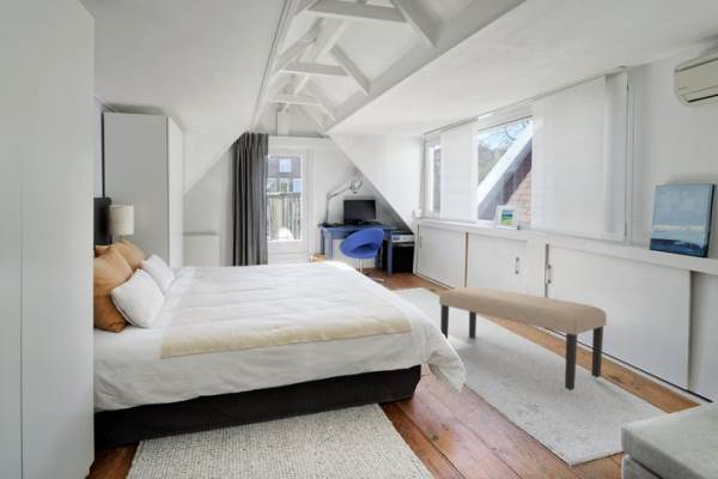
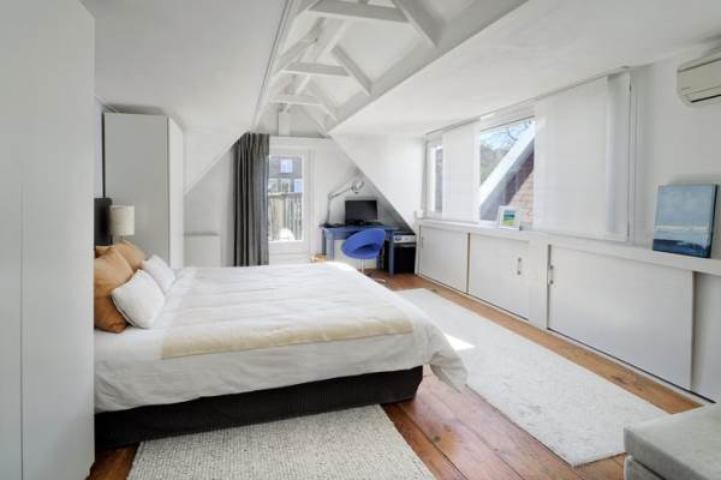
- bench (515, 321)
